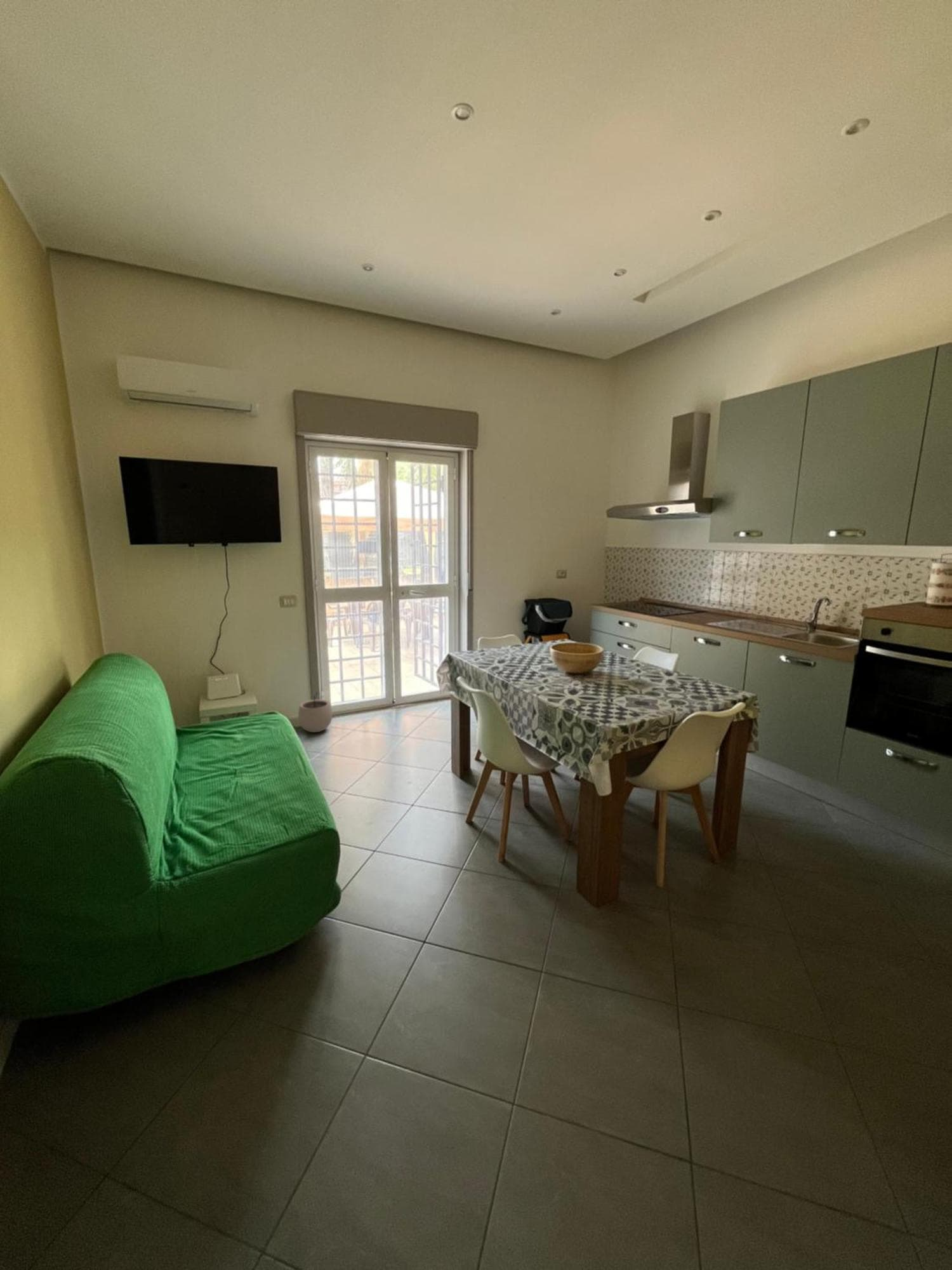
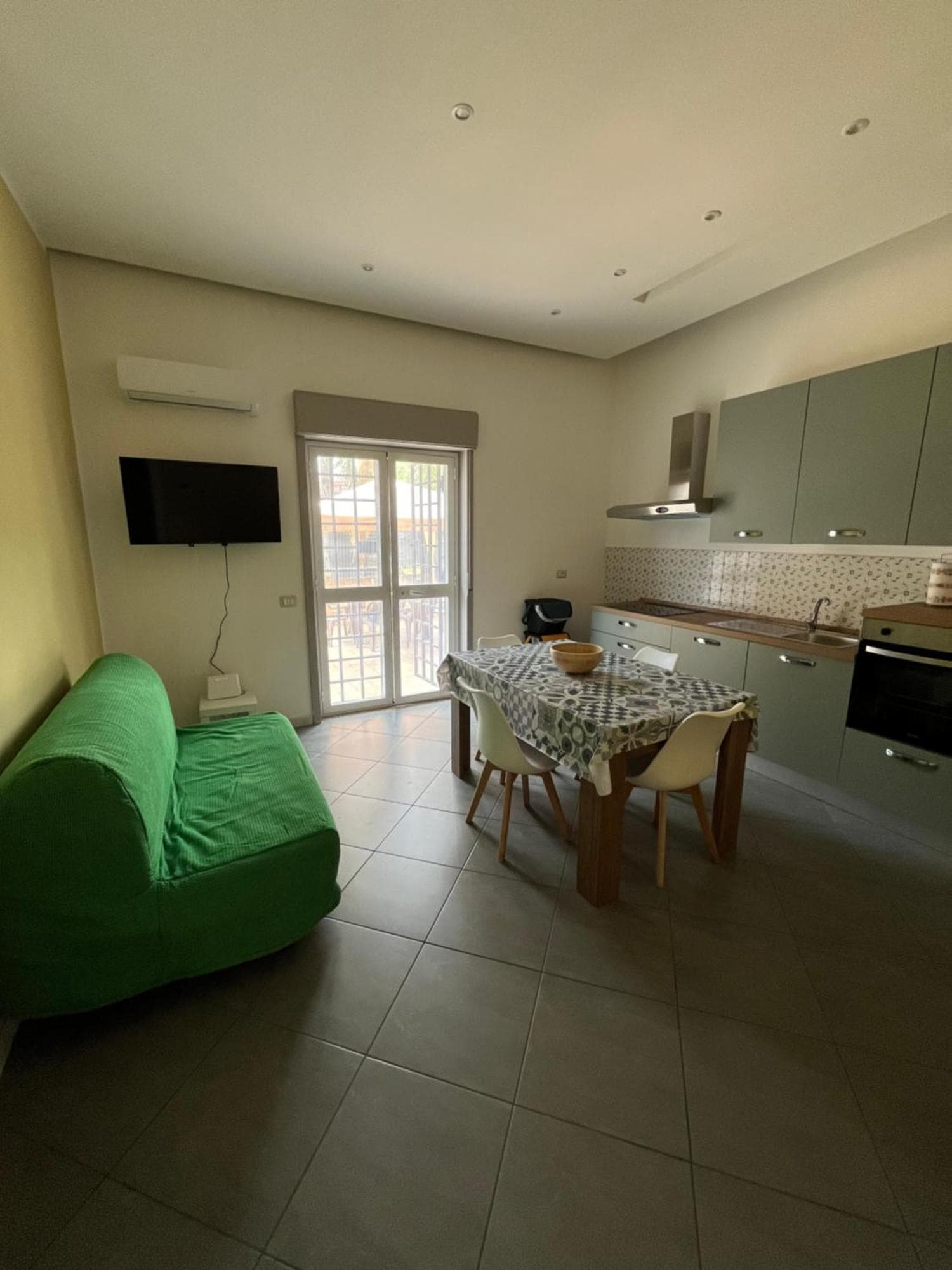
- plant pot (315, 711)
